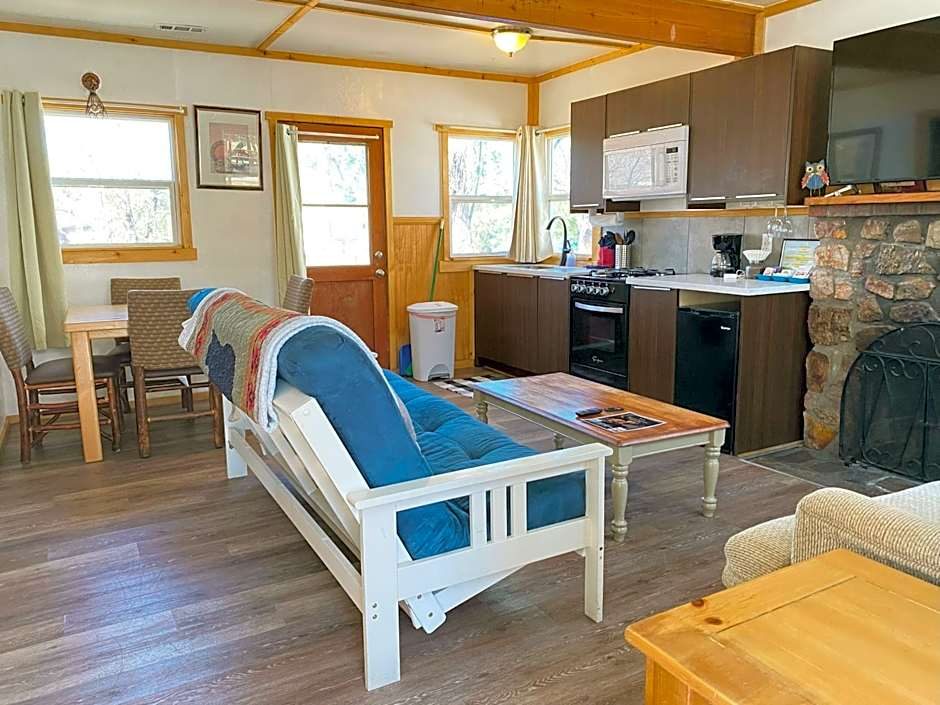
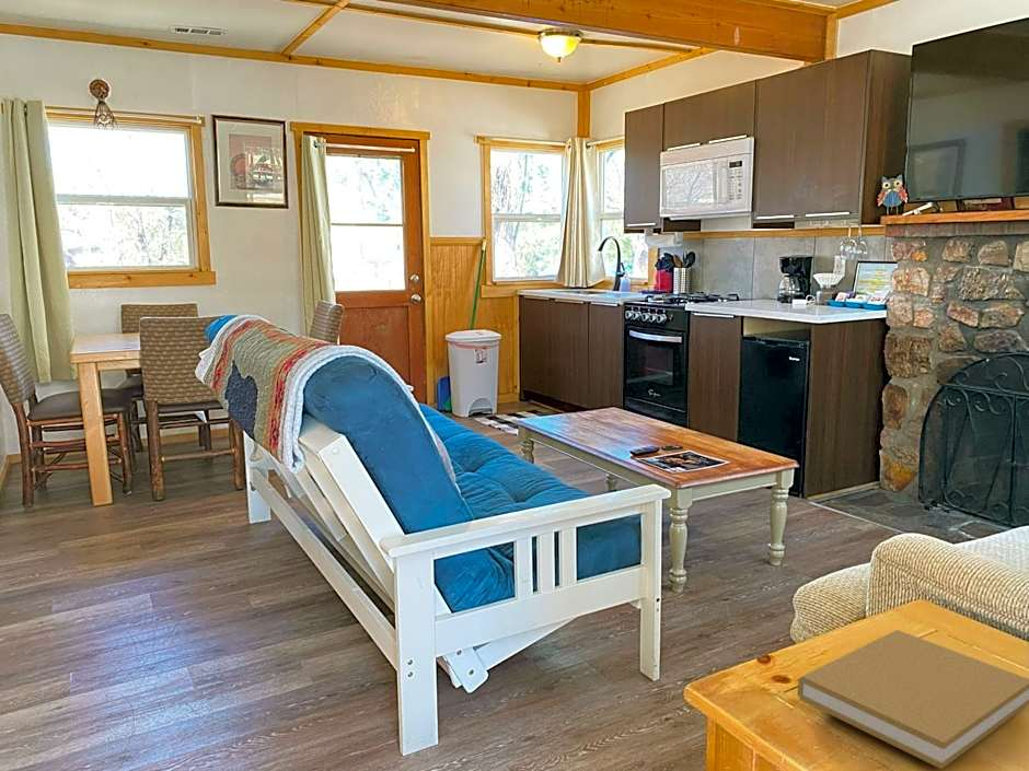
+ book (914, 689)
